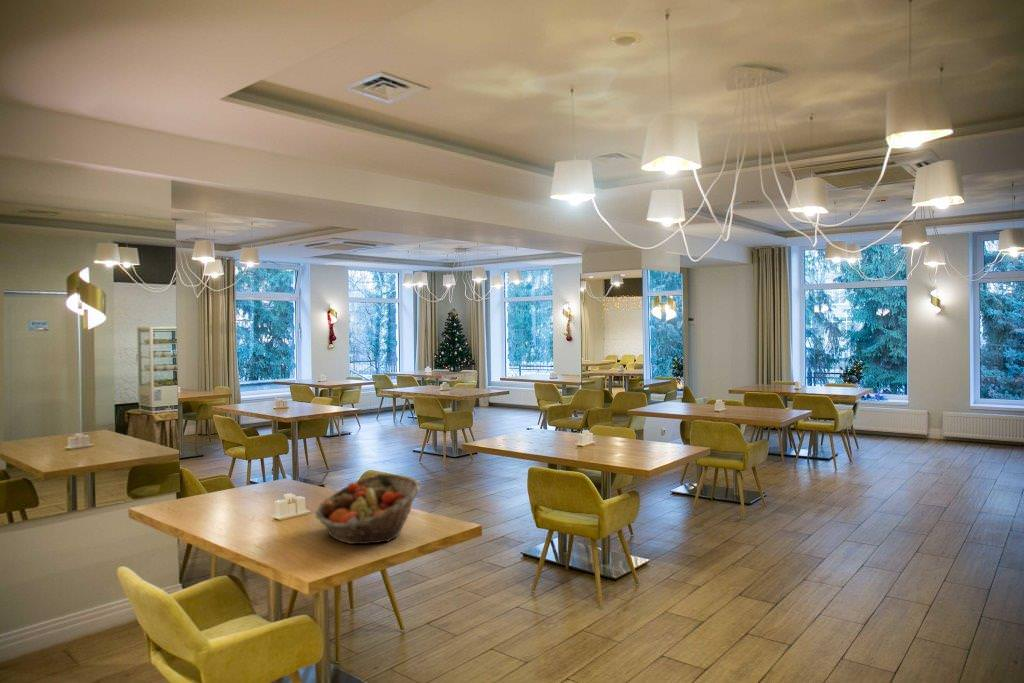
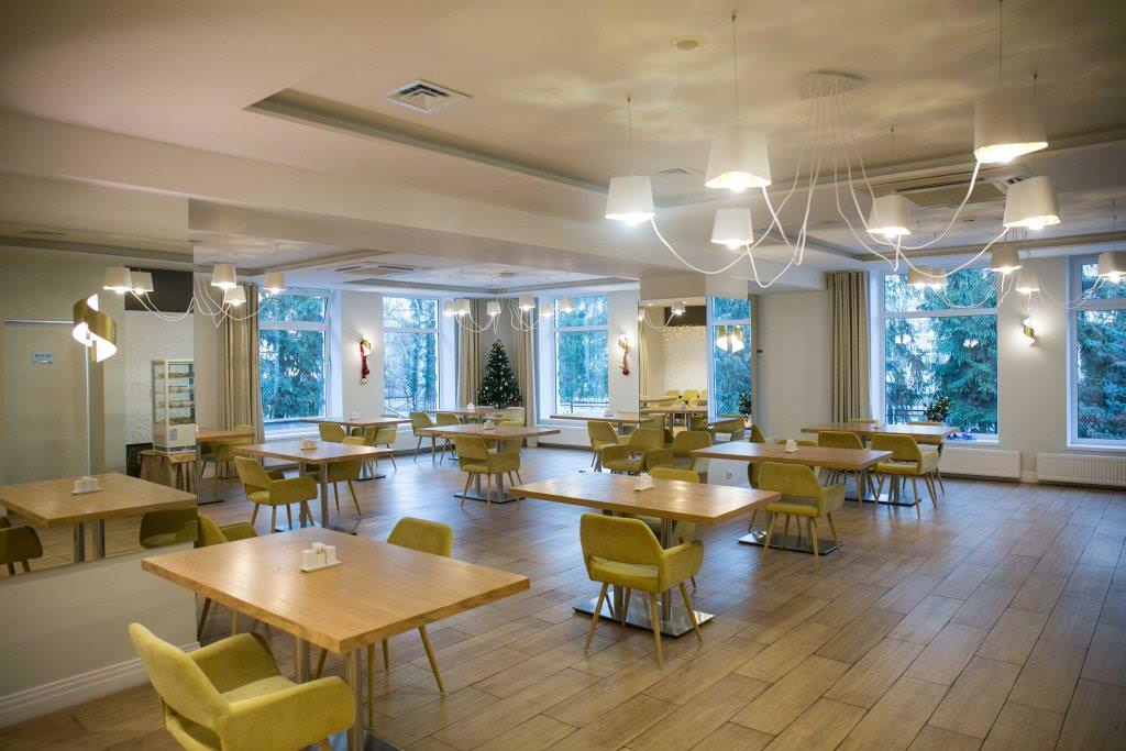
- fruit basket (369, 507)
